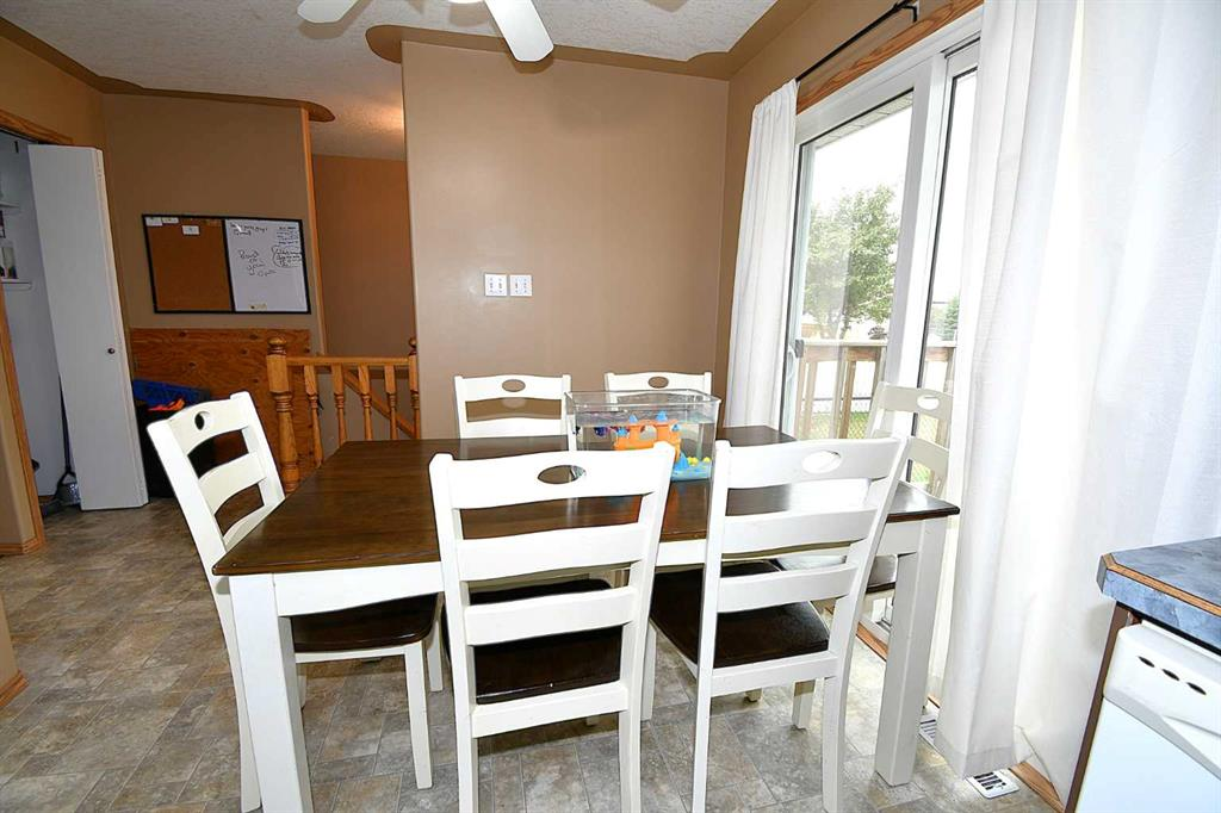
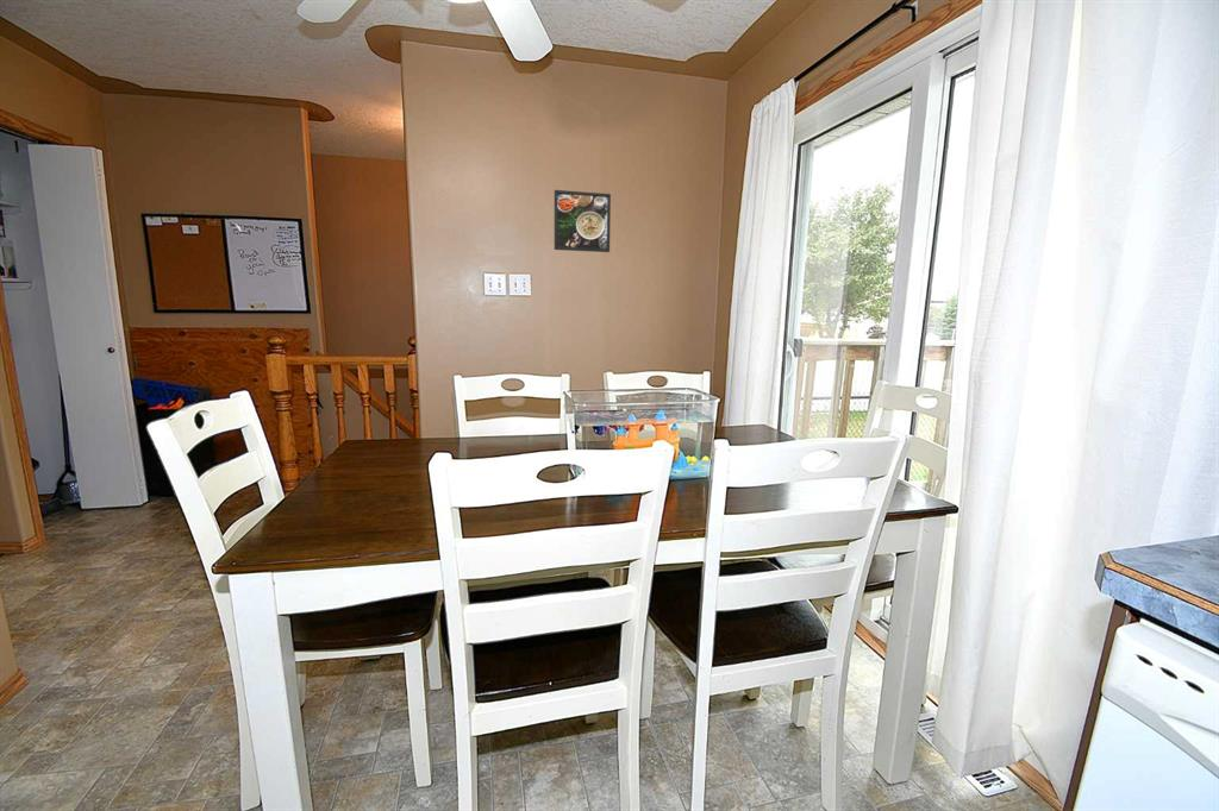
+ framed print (582, 221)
